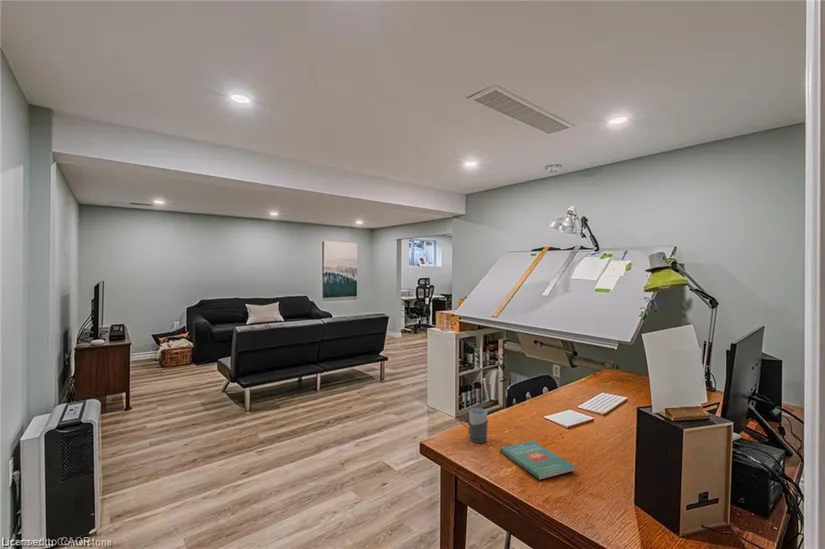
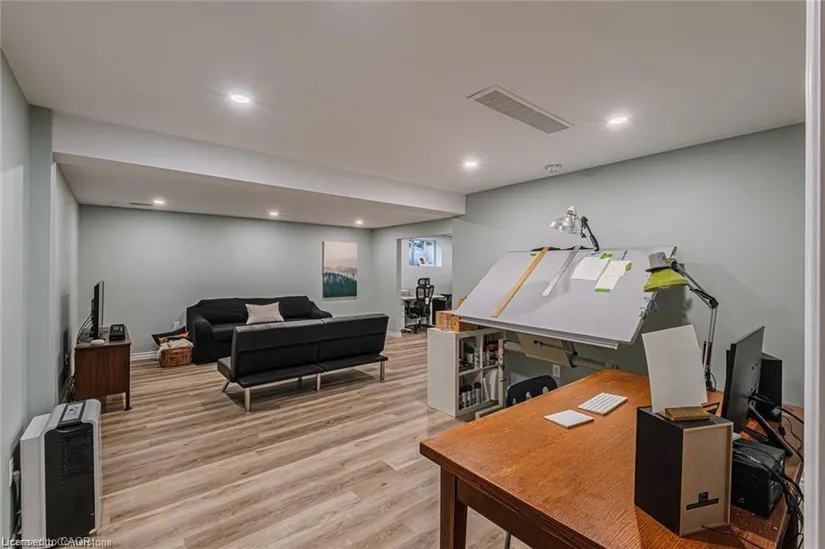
- book (535, 458)
- mug (473, 424)
